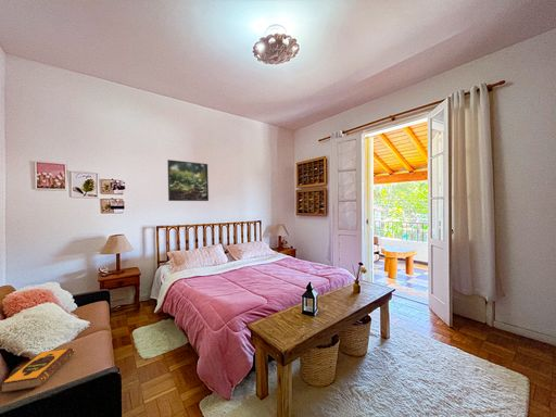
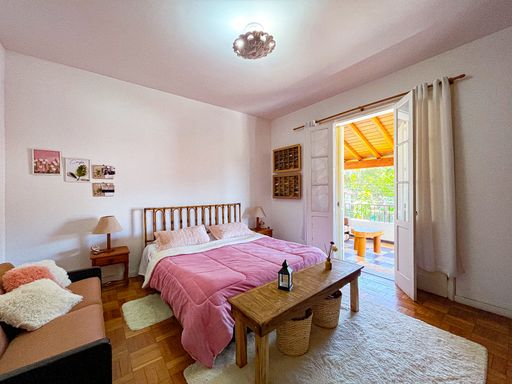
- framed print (189, 181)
- hardback book (41, 367)
